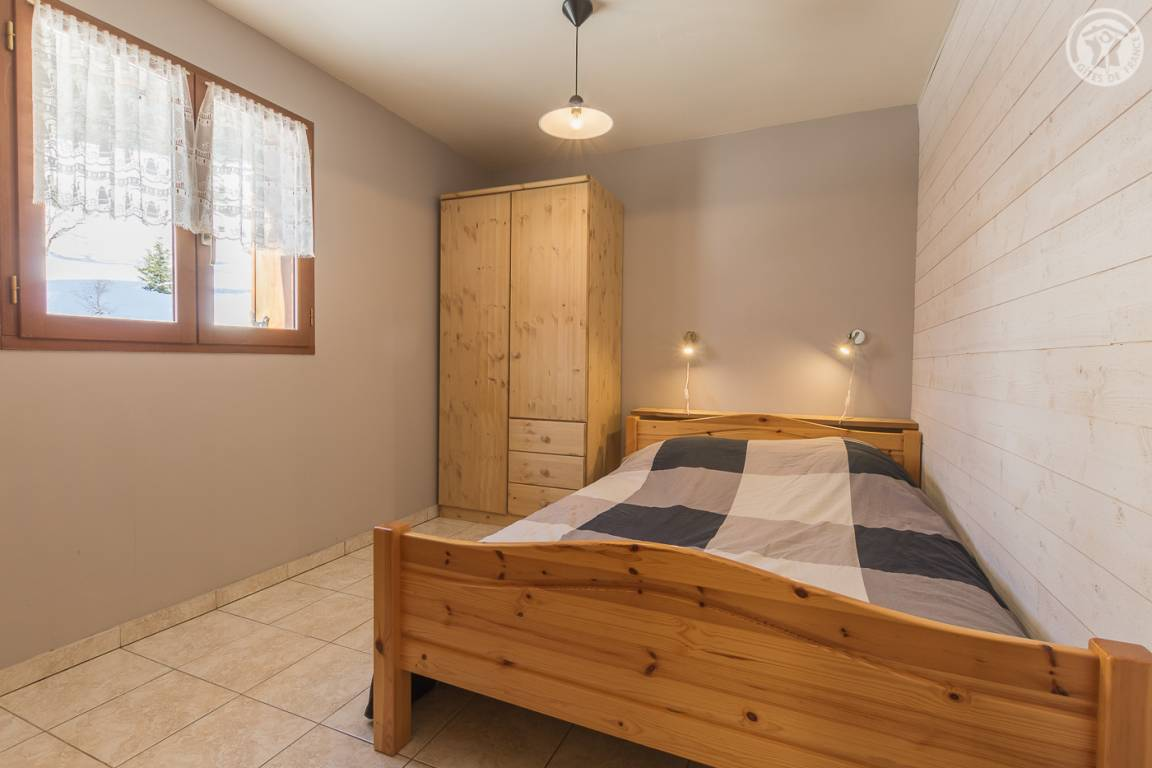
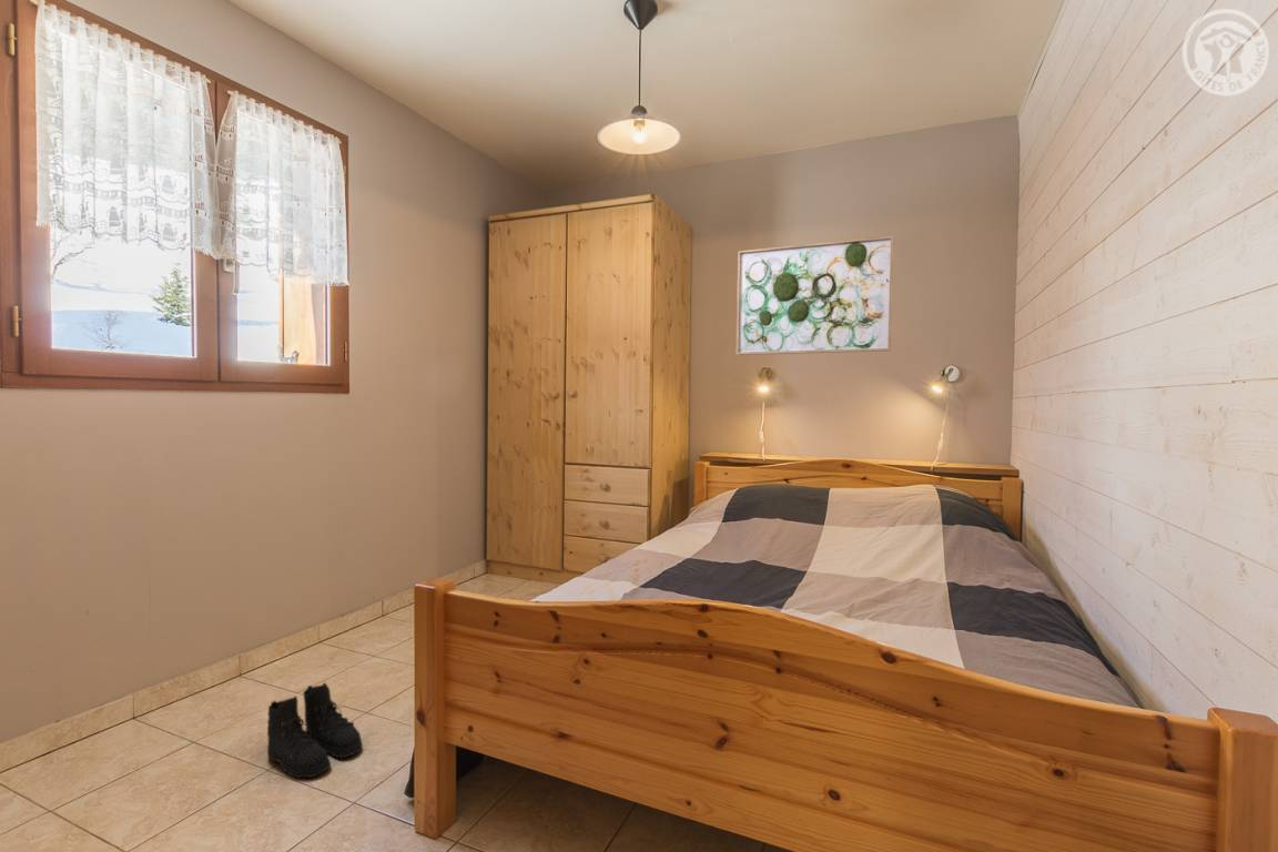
+ wall art (810, 298)
+ boots (314, 723)
